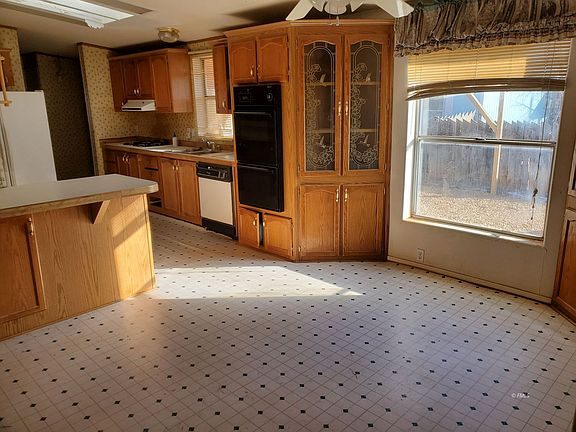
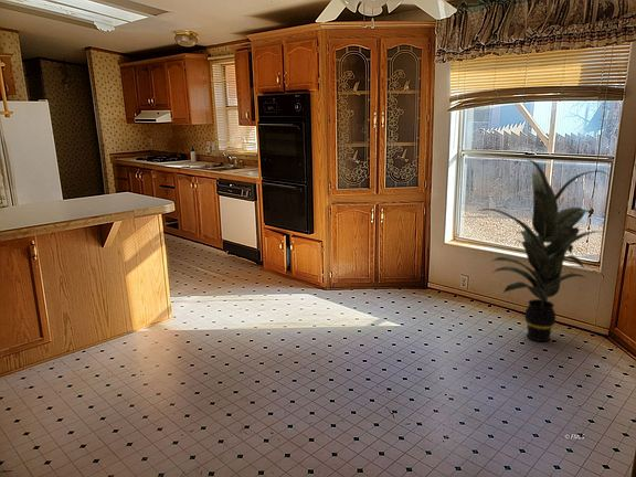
+ indoor plant (540, 250)
